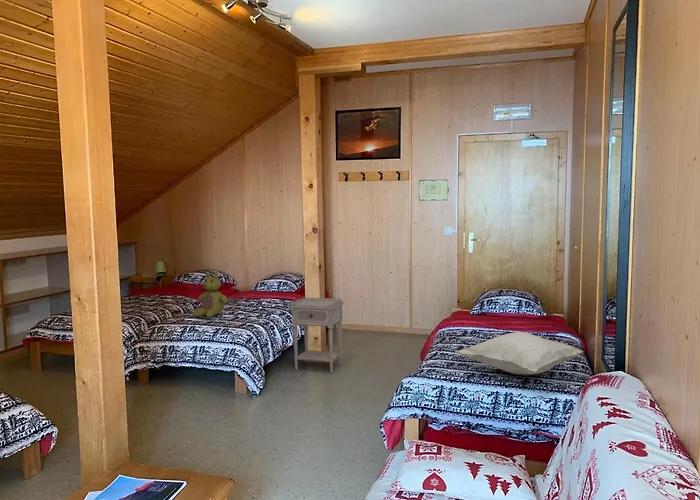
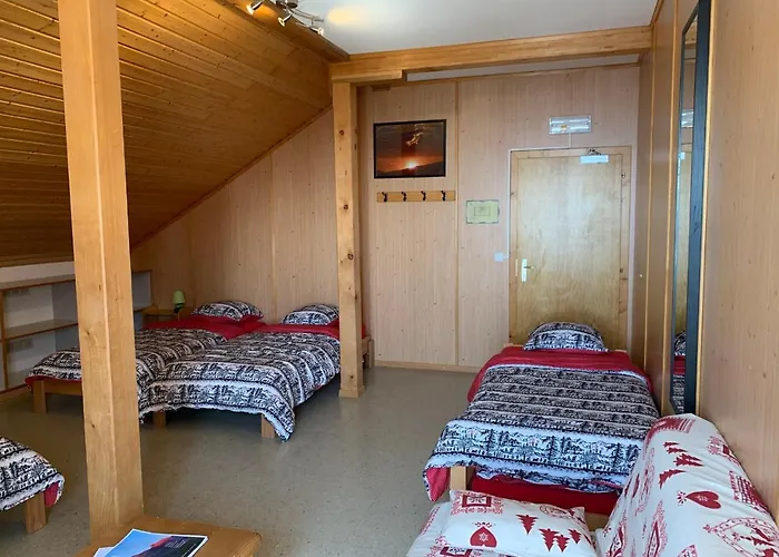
- nightstand (317, 325)
- cushion (517, 351)
- stuffed bear (208, 294)
